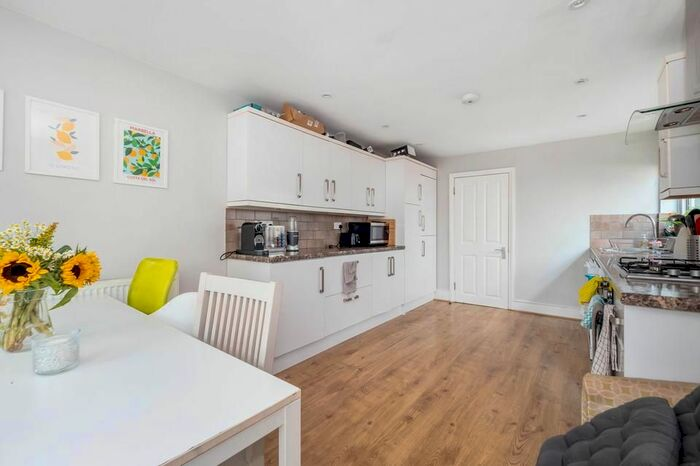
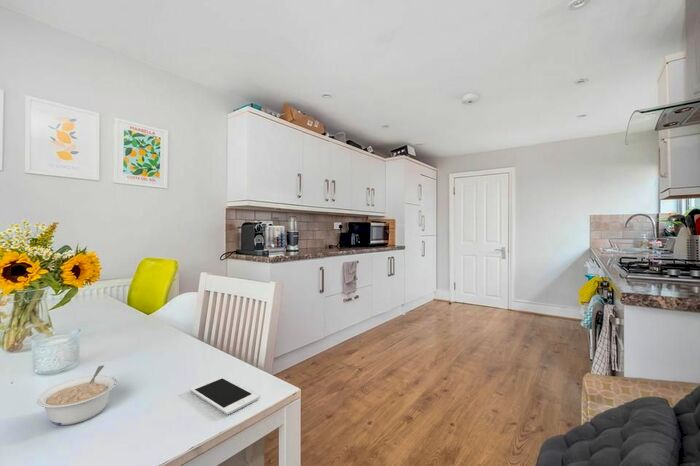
+ legume (78, 397)
+ cell phone (223, 393)
